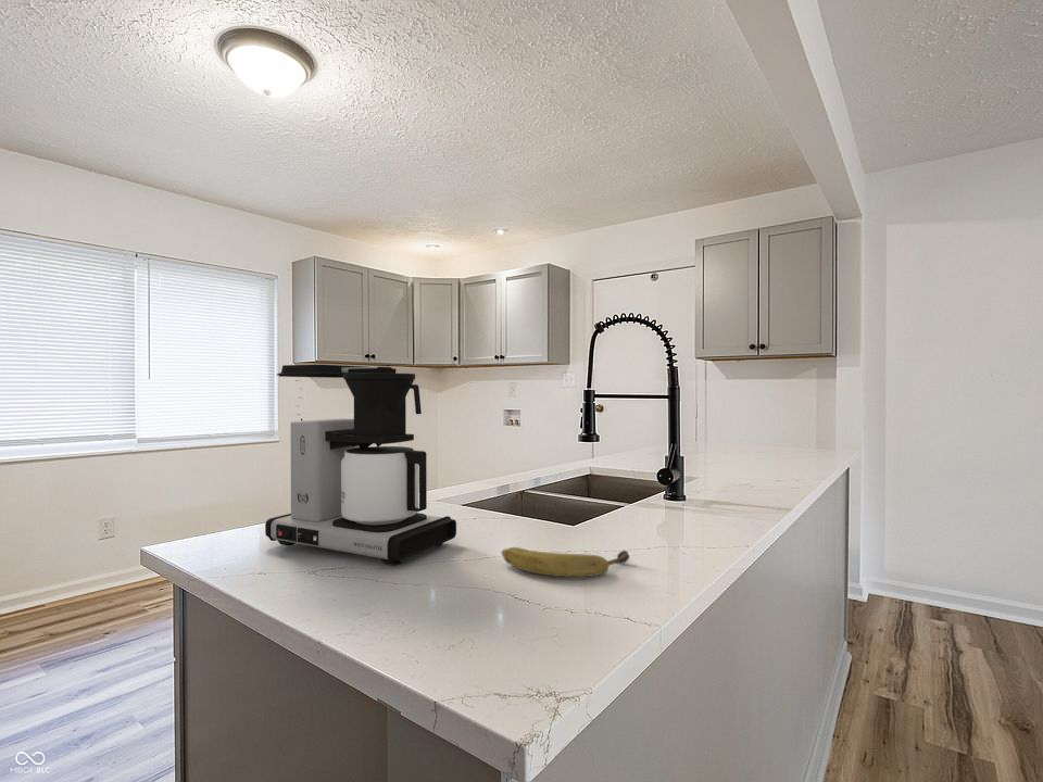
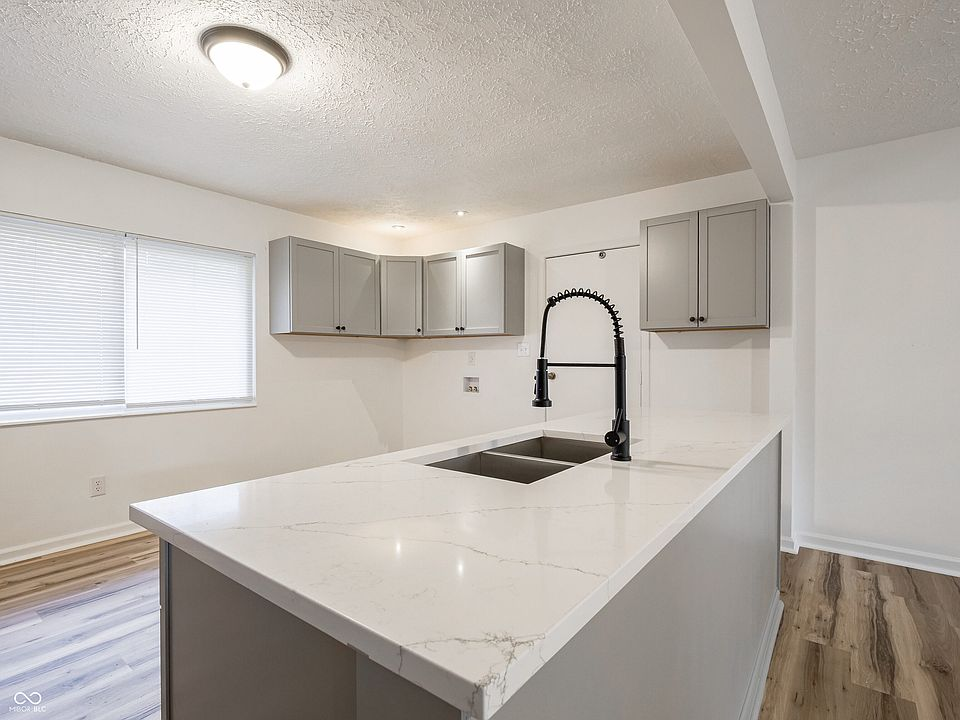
- fruit (561, 555)
- coffee maker (361, 455)
